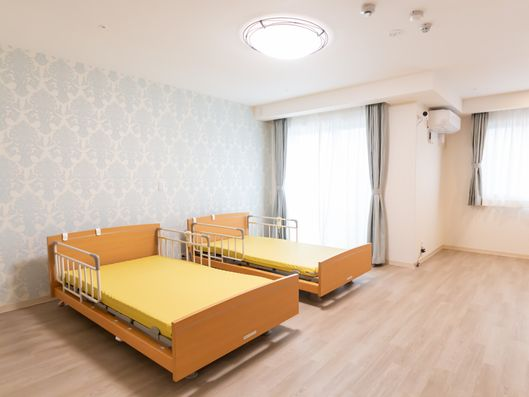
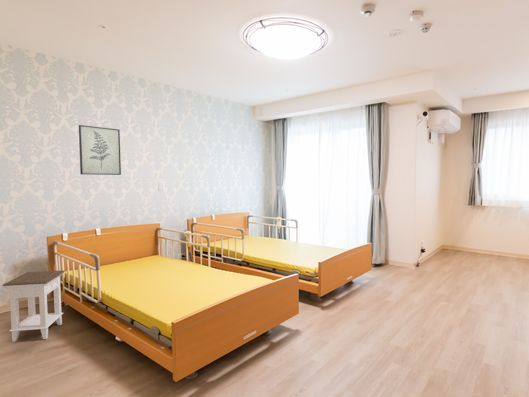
+ wall art (100, 151)
+ nightstand (39, 304)
